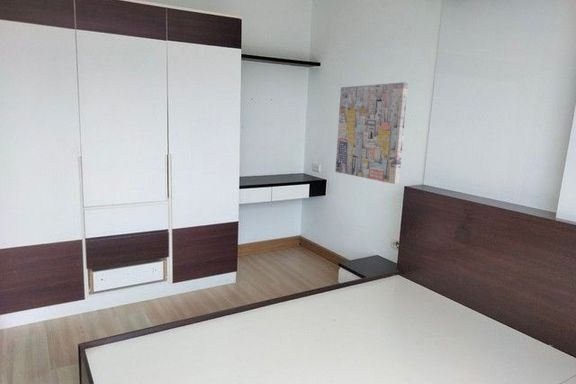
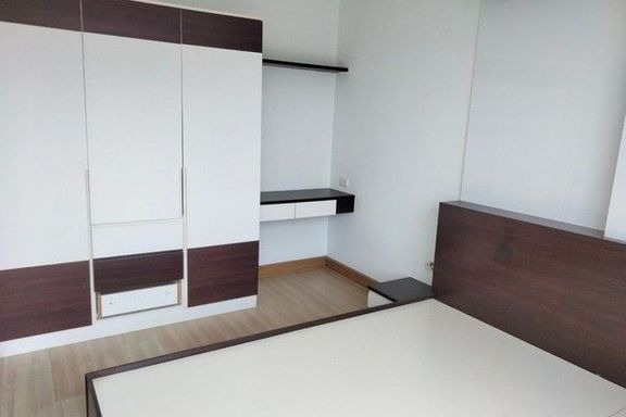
- wall art (367, 132)
